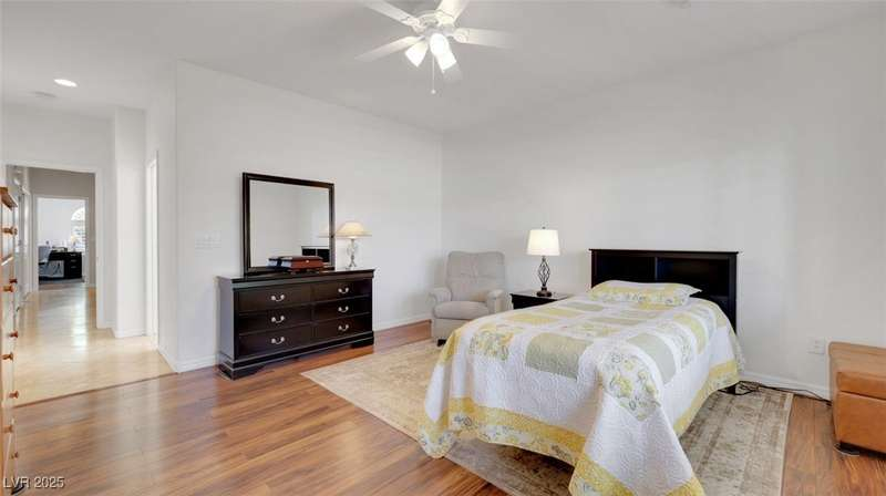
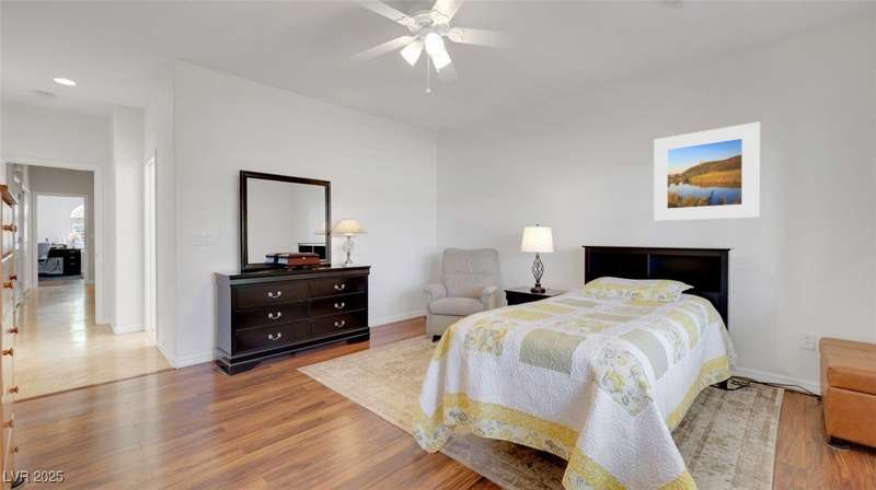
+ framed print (702, 175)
